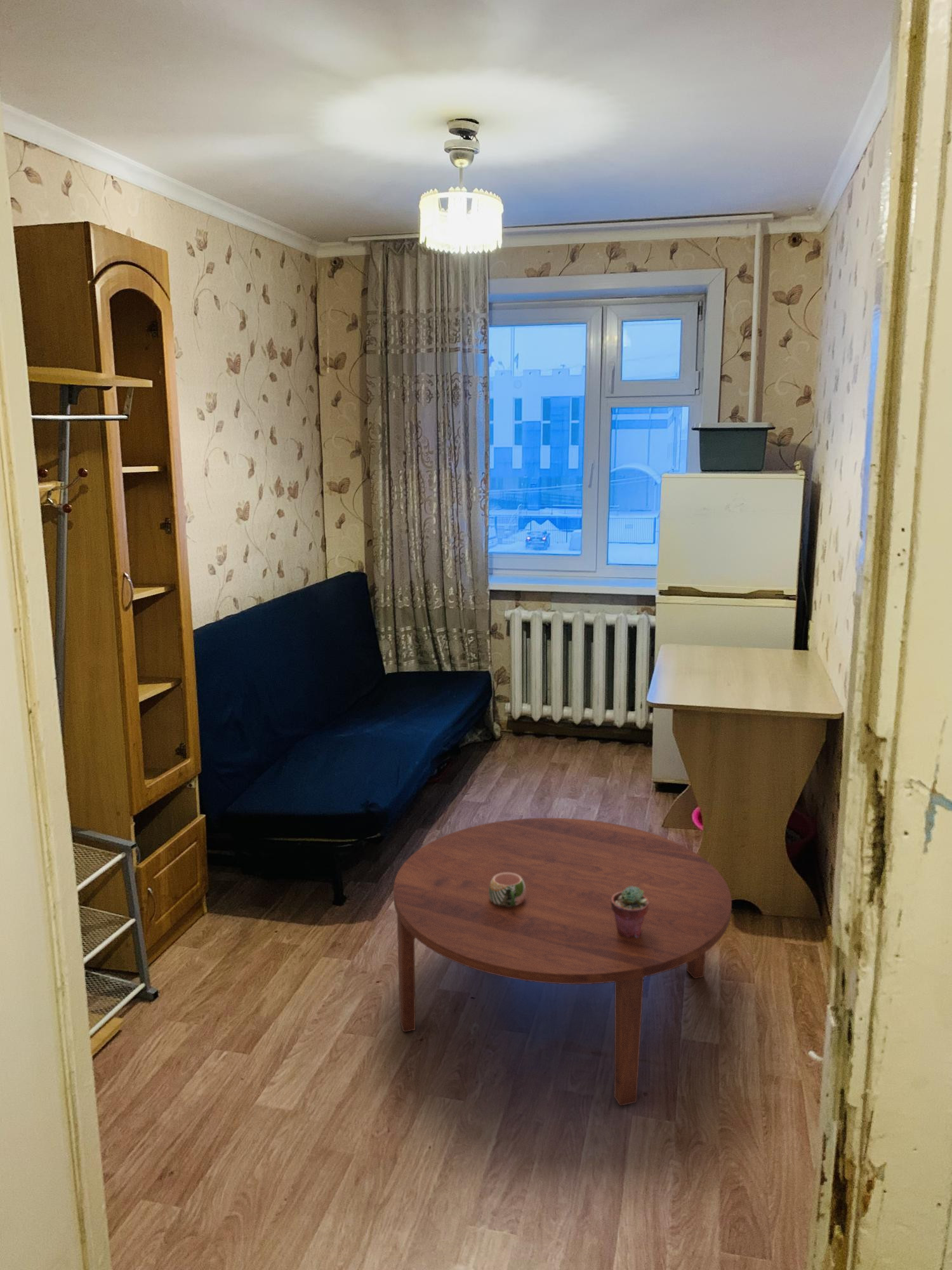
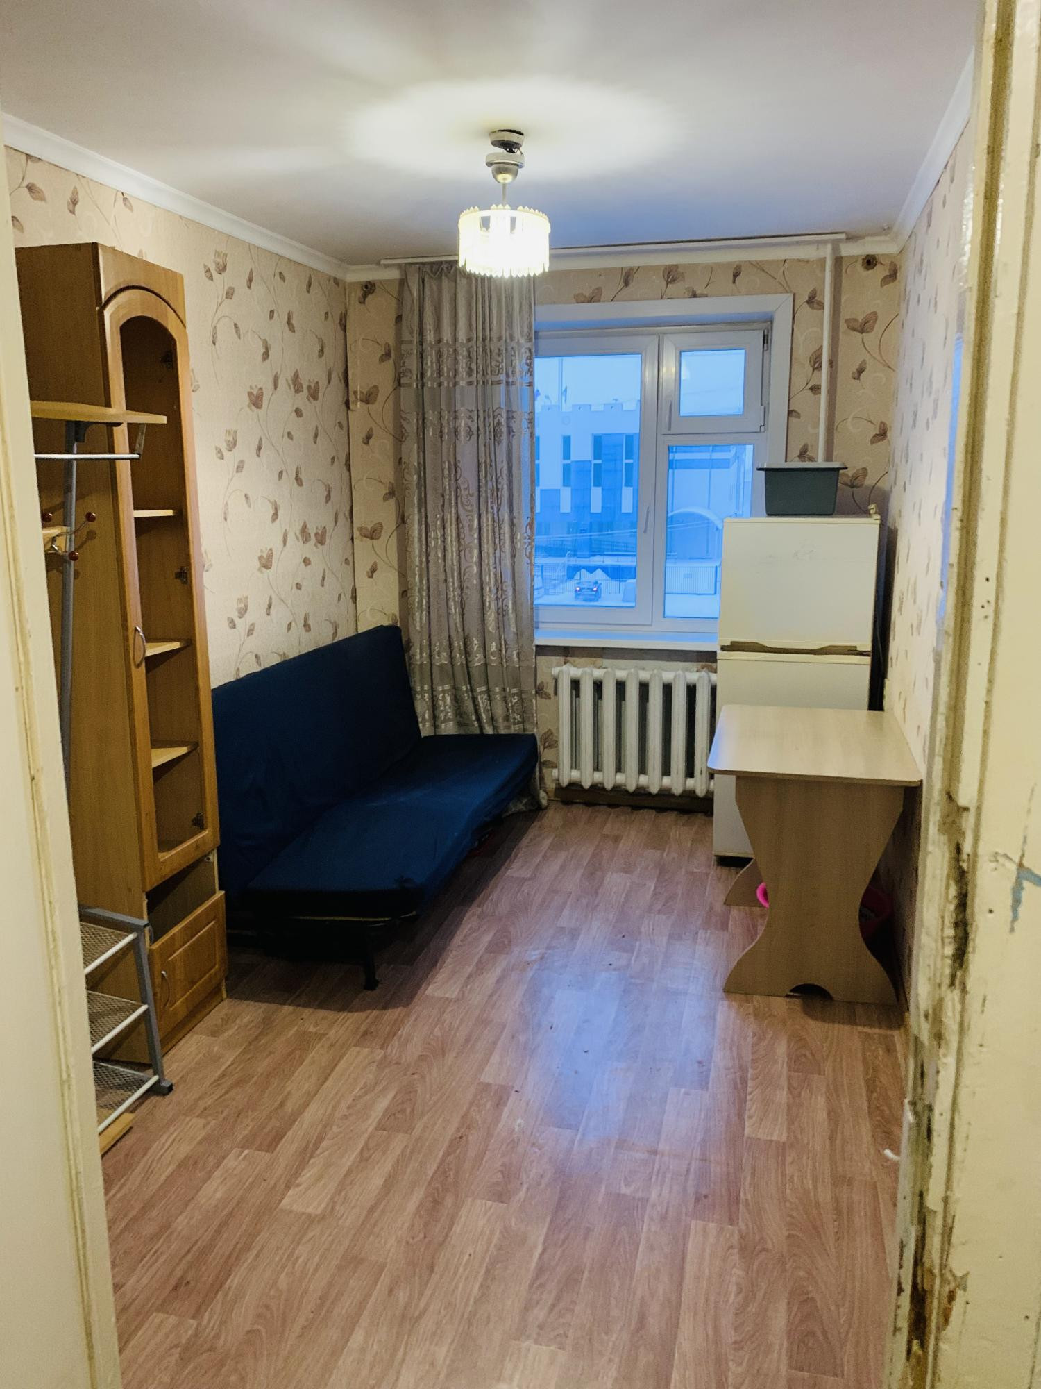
- mug (508, 890)
- coffee table (559, 941)
- potted succulent (630, 908)
